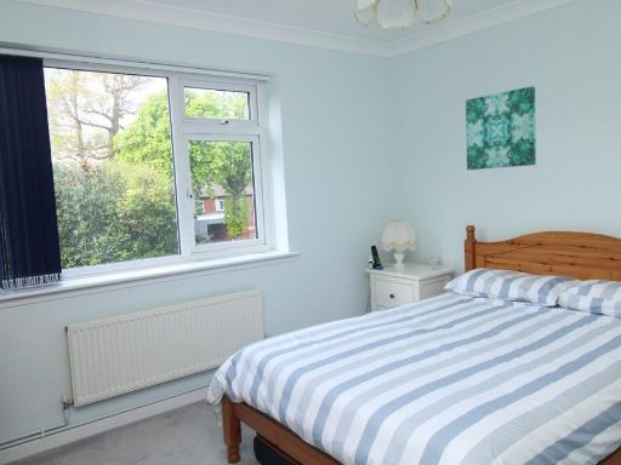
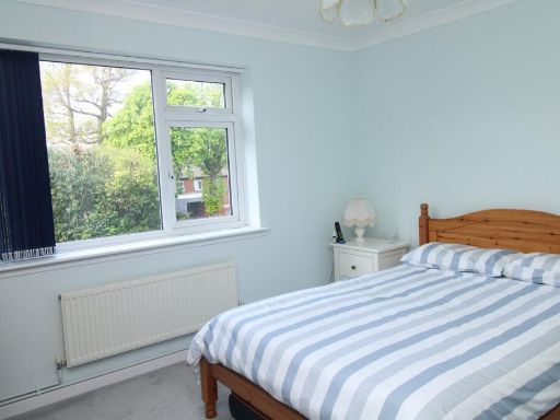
- wall art (498, 131)
